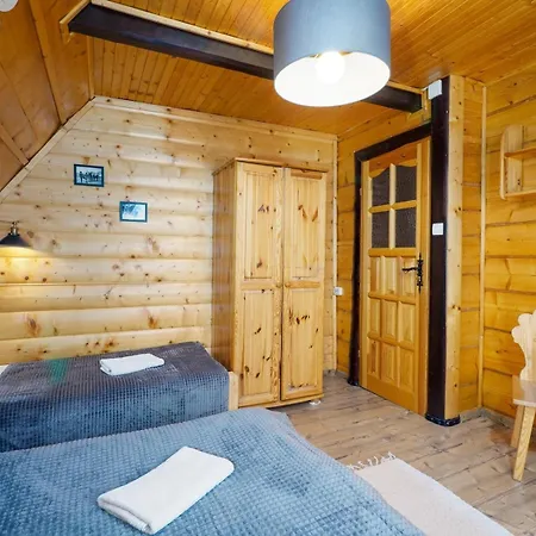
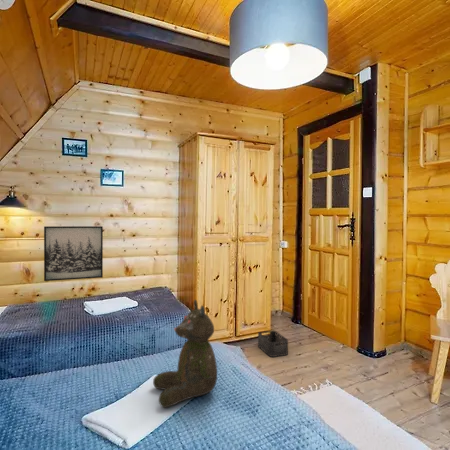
+ teddy bear (185, 348)
+ storage bin (272, 343)
+ wall art (74, 252)
